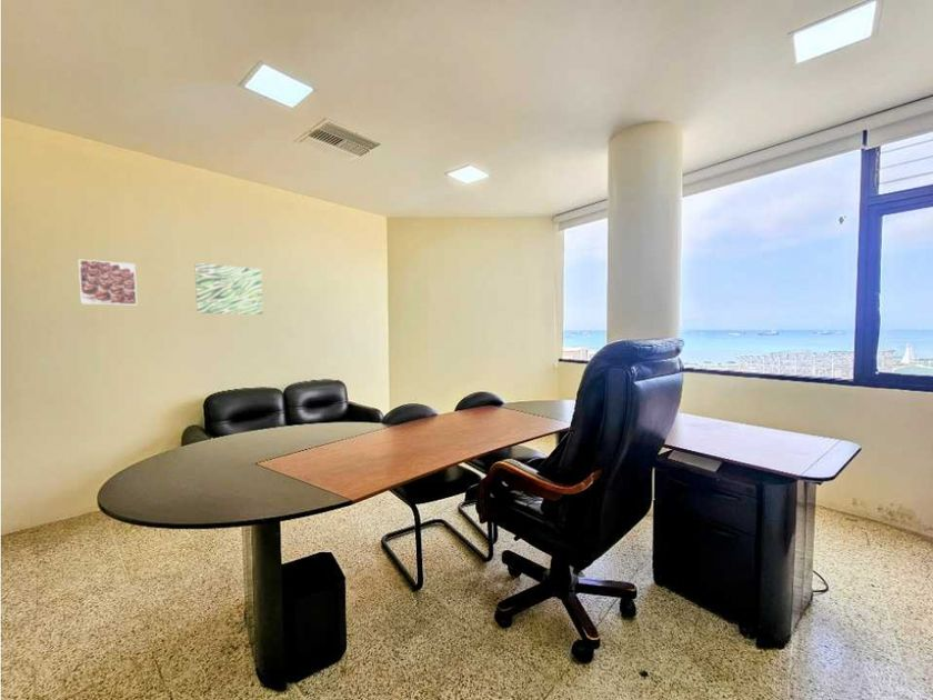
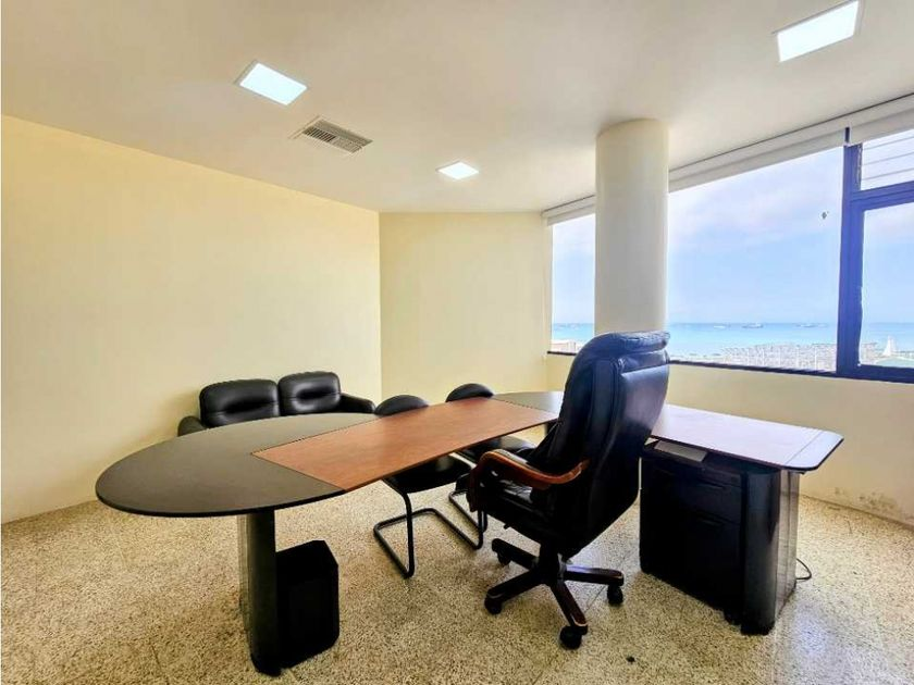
- wall art (230, 290)
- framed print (108, 282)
